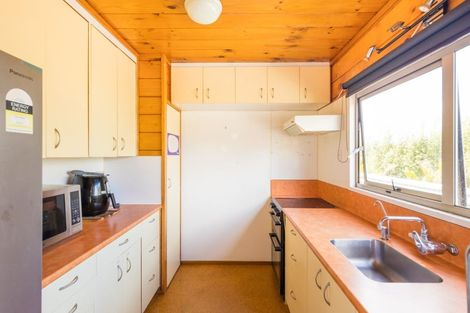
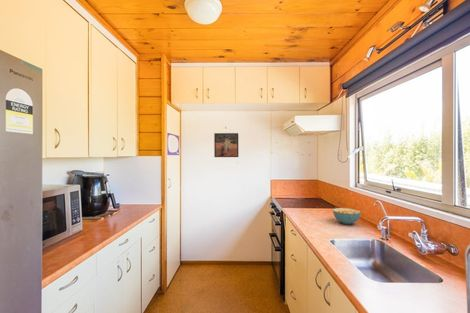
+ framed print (226, 145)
+ cereal bowl (346, 217)
